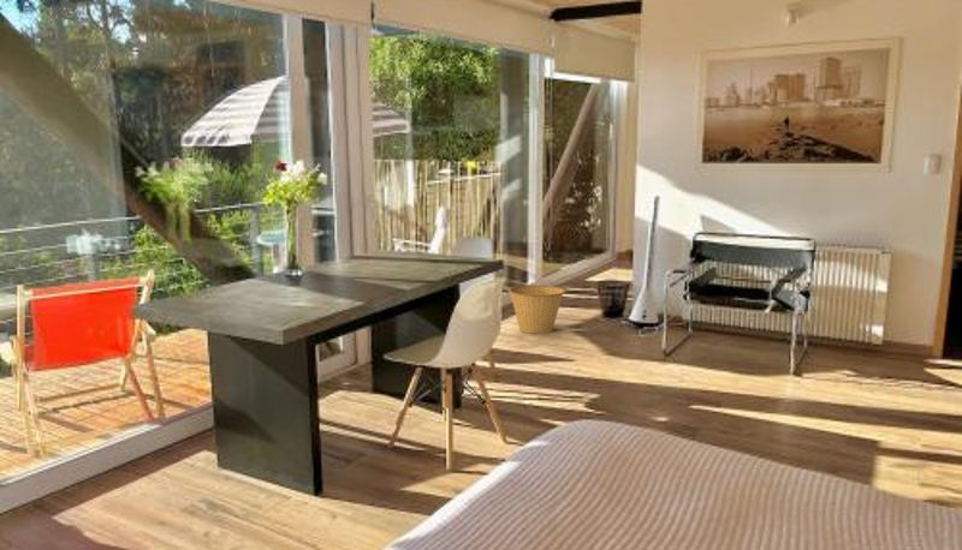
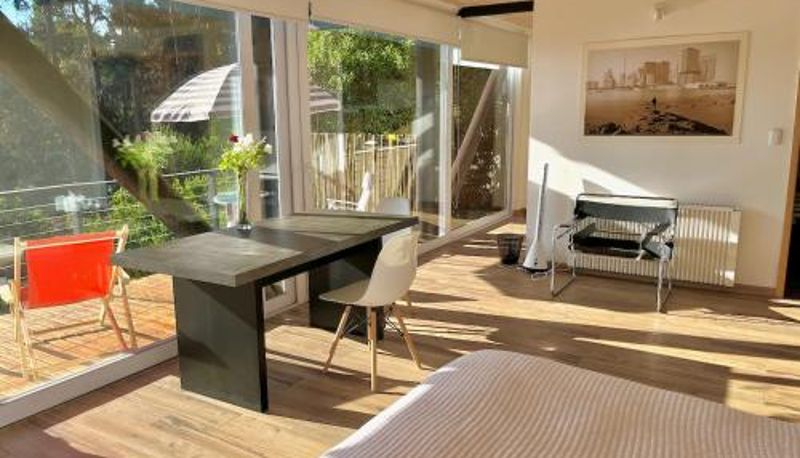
- basket (536, 310)
